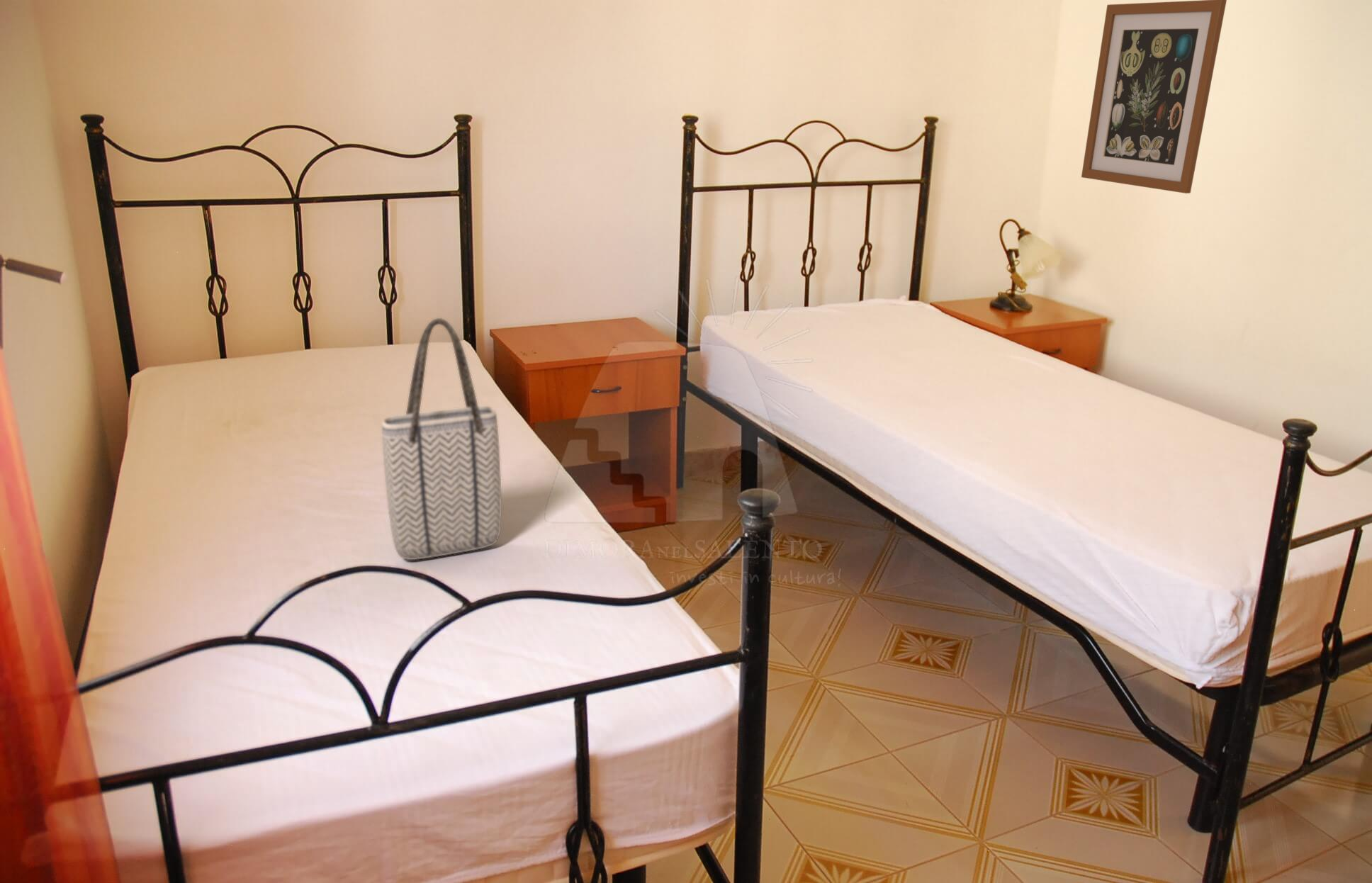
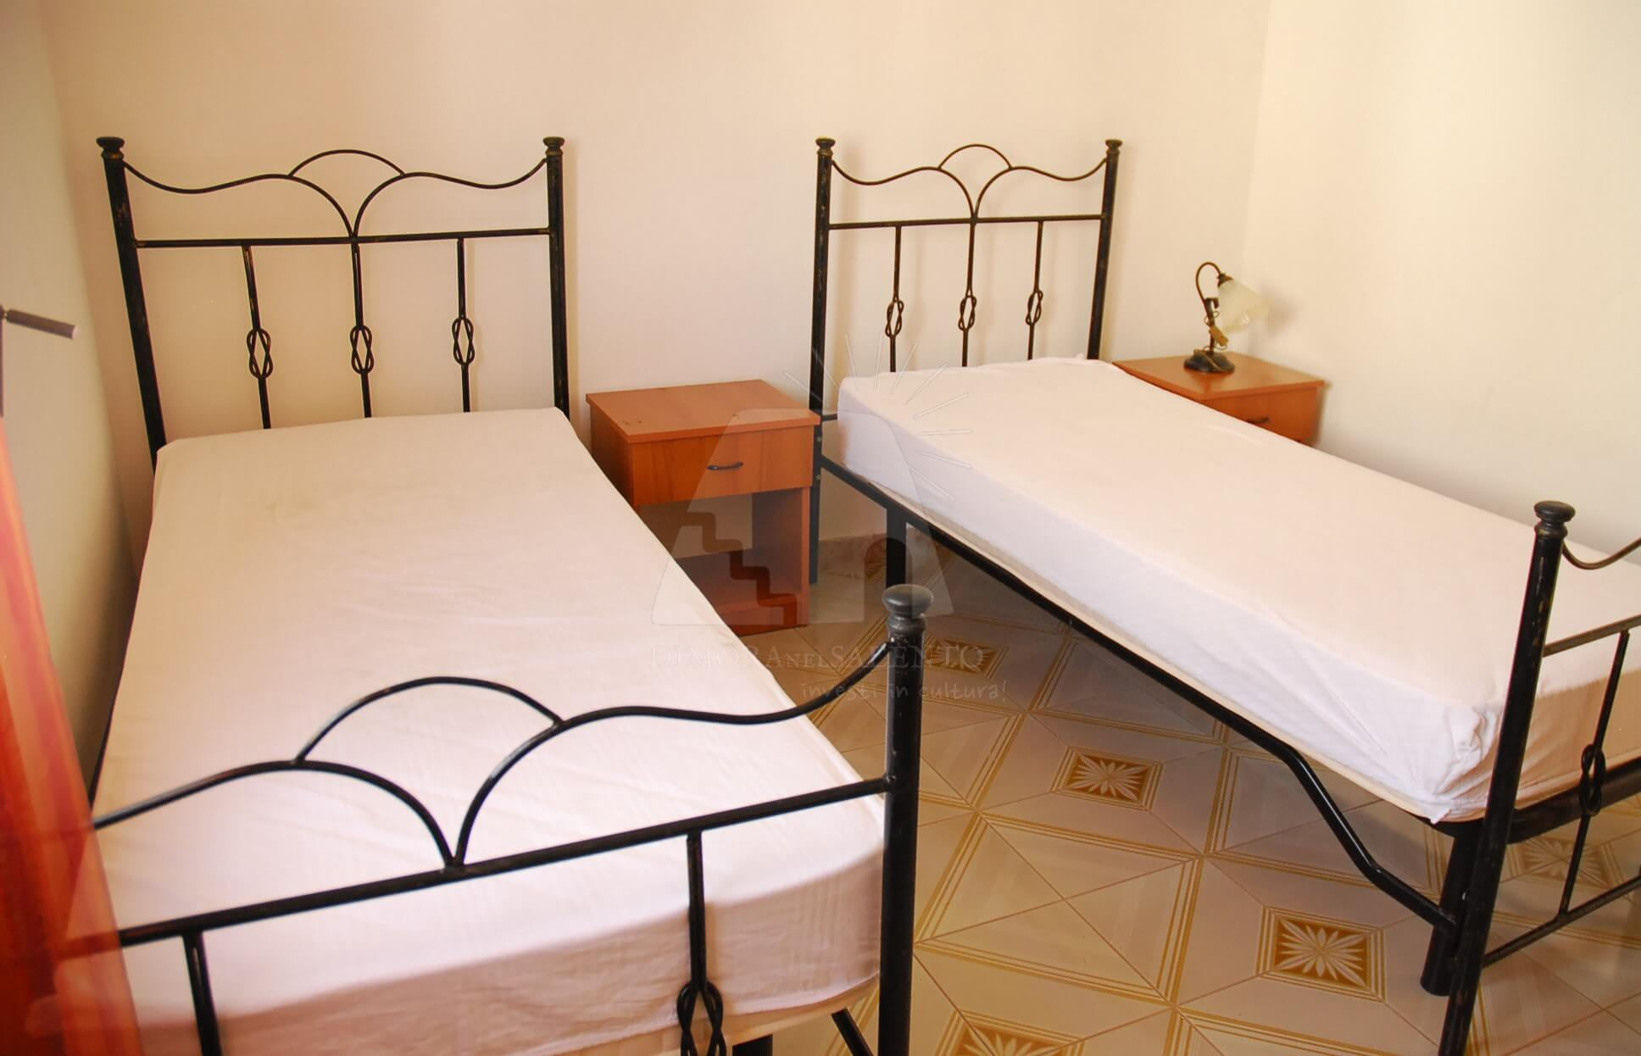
- tote bag (442, 441)
- wall art (1147, 96)
